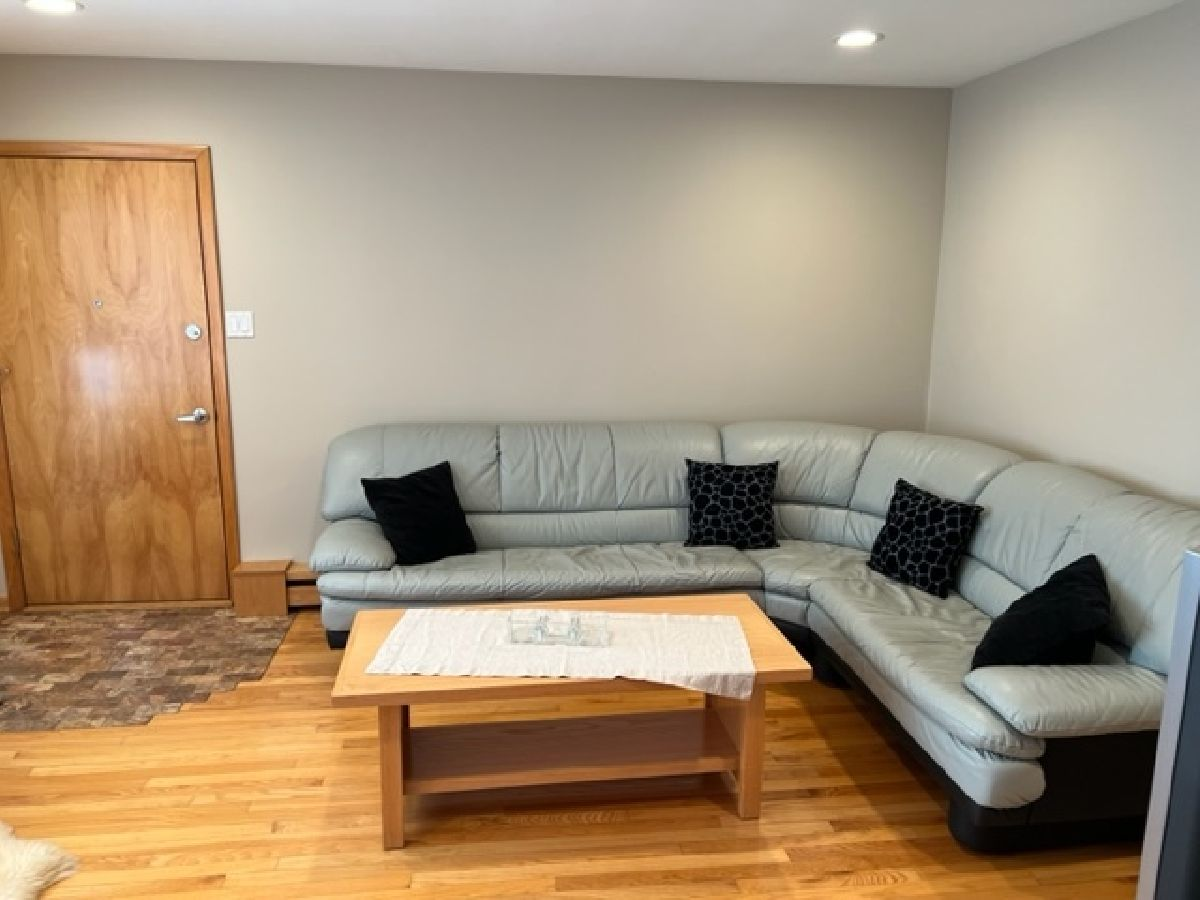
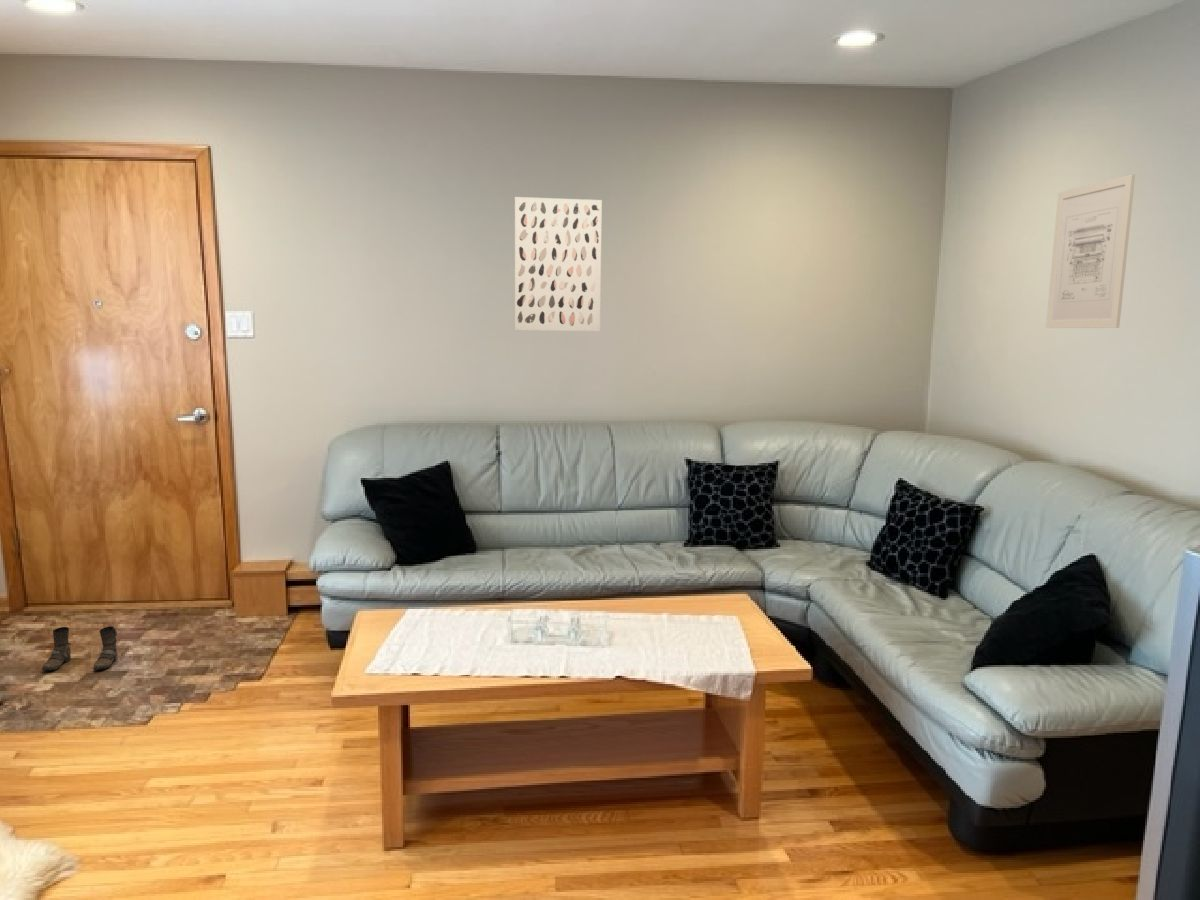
+ boots (70, 650)
+ wall art (1087, 256)
+ wall art (558, 265)
